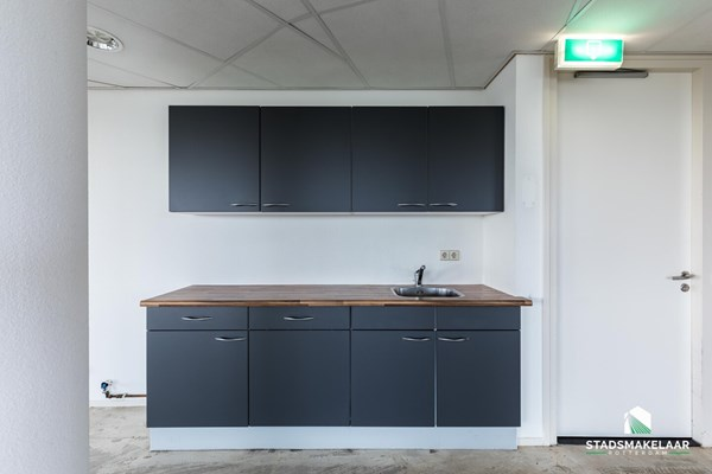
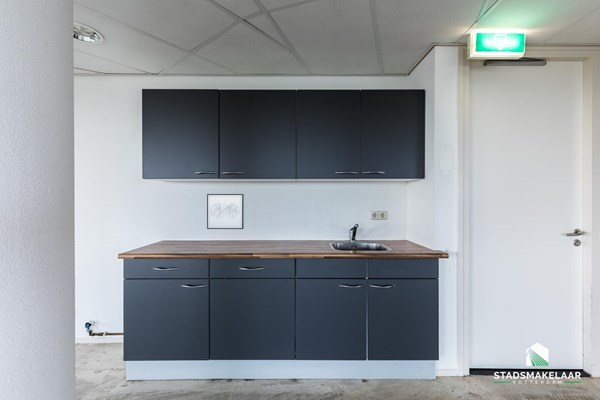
+ wall art (225, 211)
